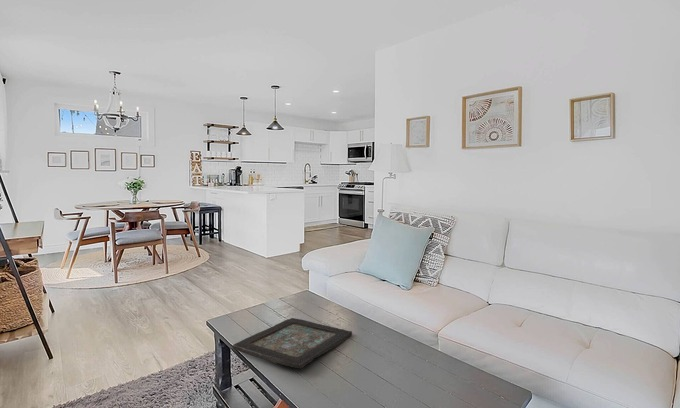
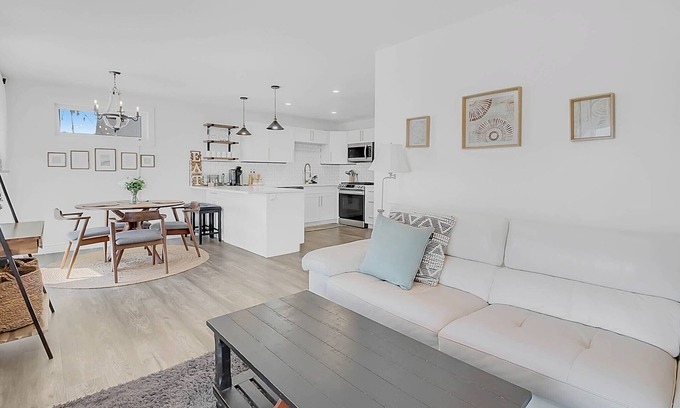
- decorative tray (295, 340)
